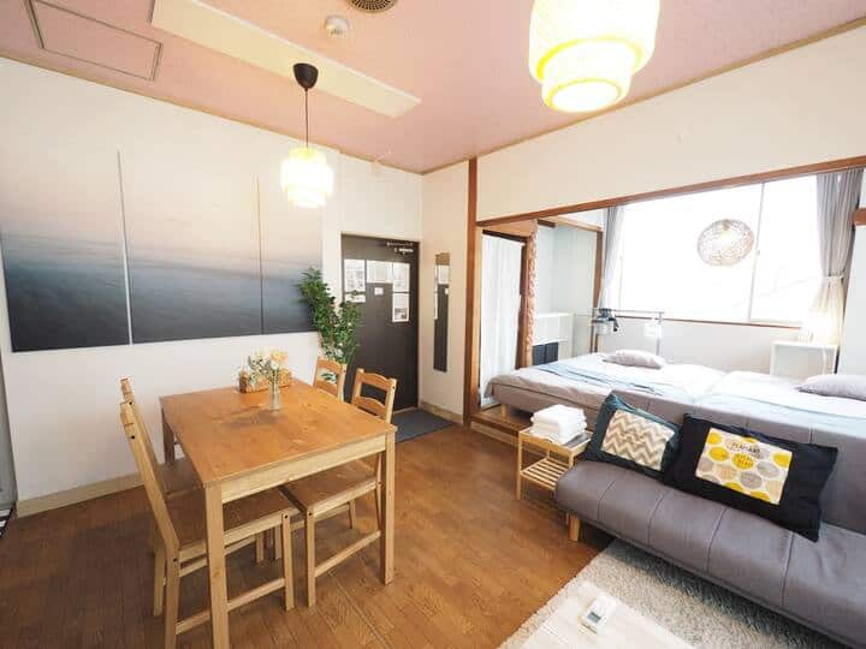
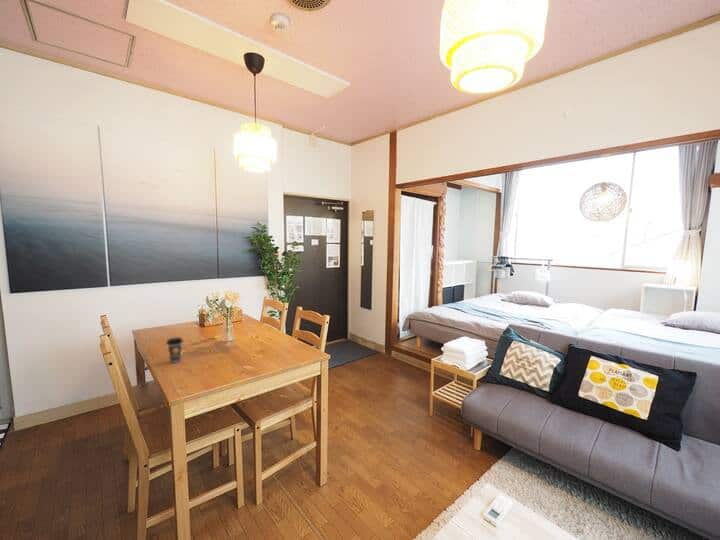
+ coffee cup (175, 350)
